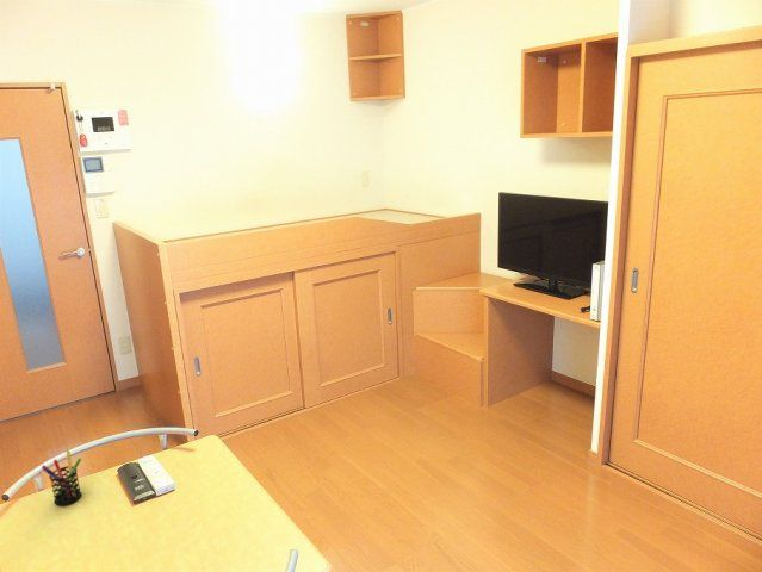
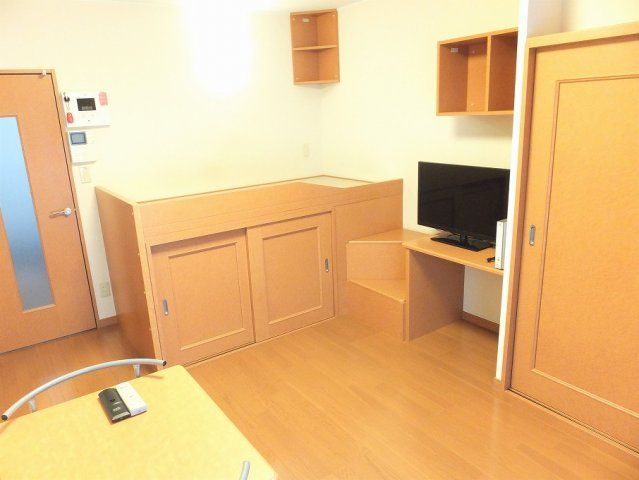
- pen holder (66, 475)
